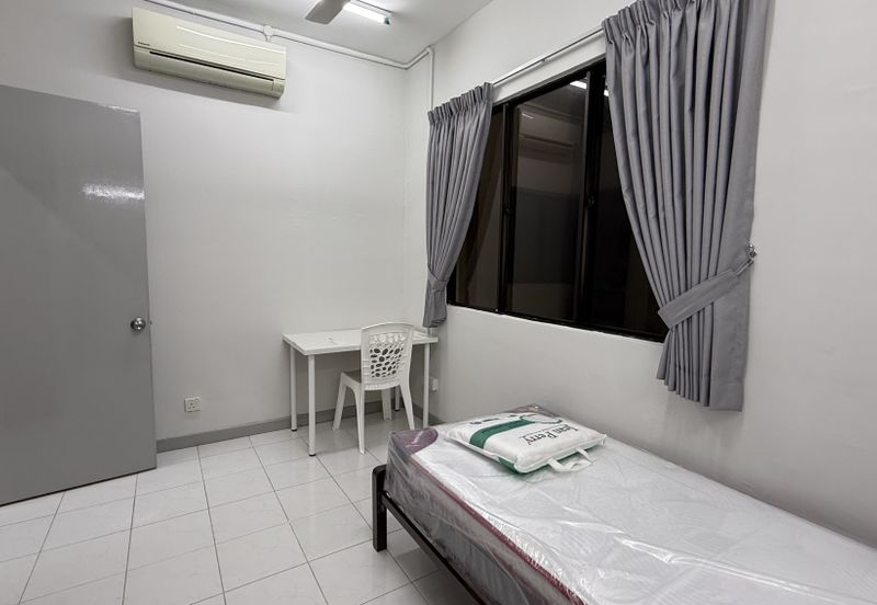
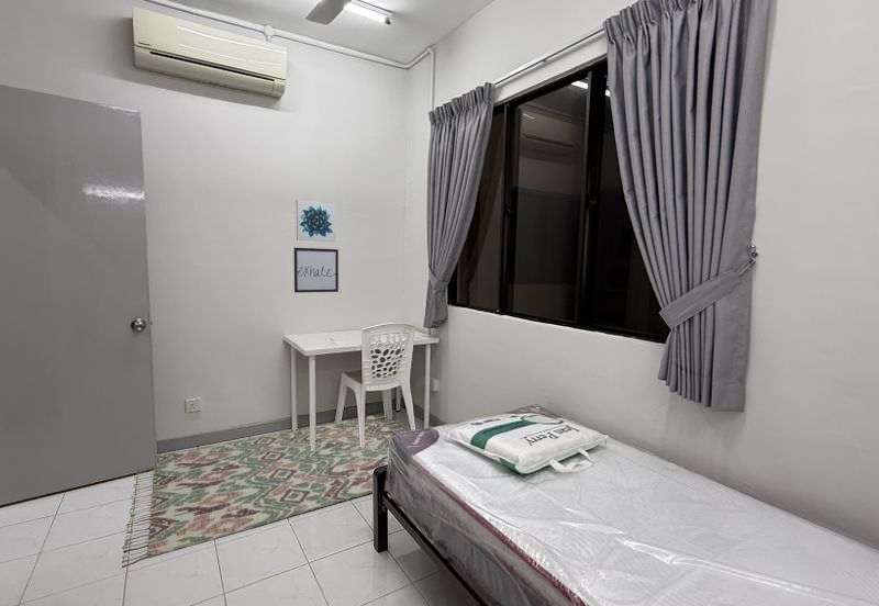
+ rug (297, 463)
+ wall art (316, 270)
+ wall art (315, 221)
